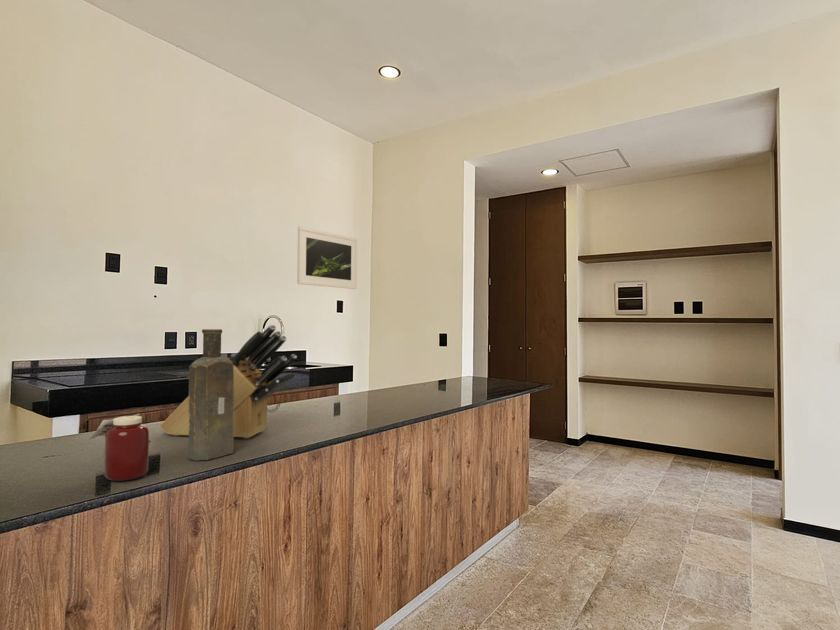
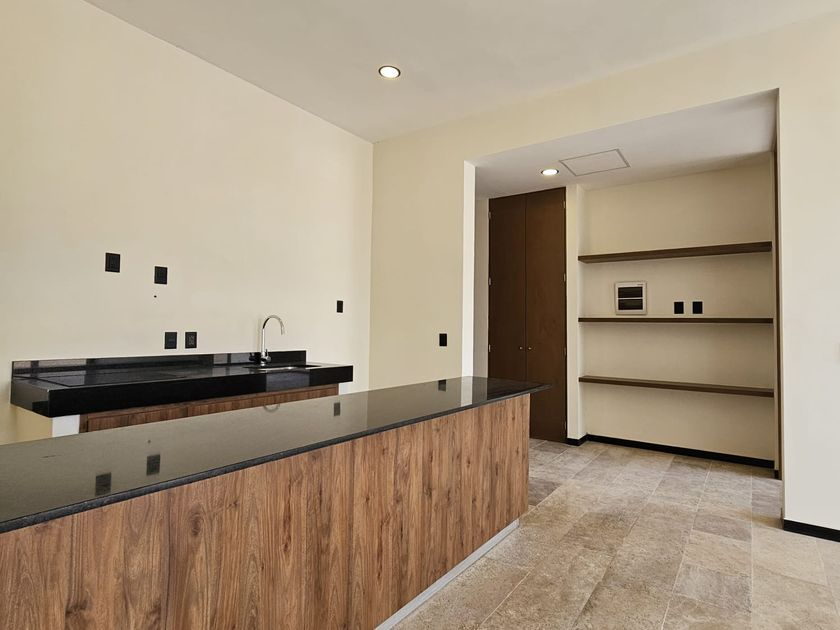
- jar (123, 445)
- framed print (329, 259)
- bottle (215, 391)
- knife block (234, 379)
